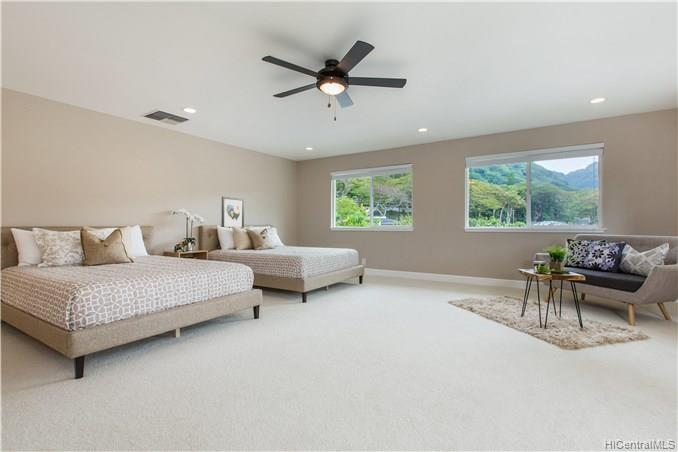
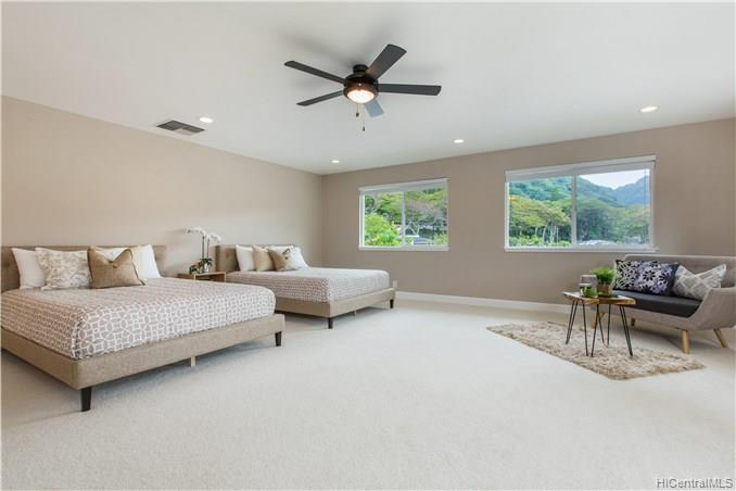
- wall art (233, 213)
